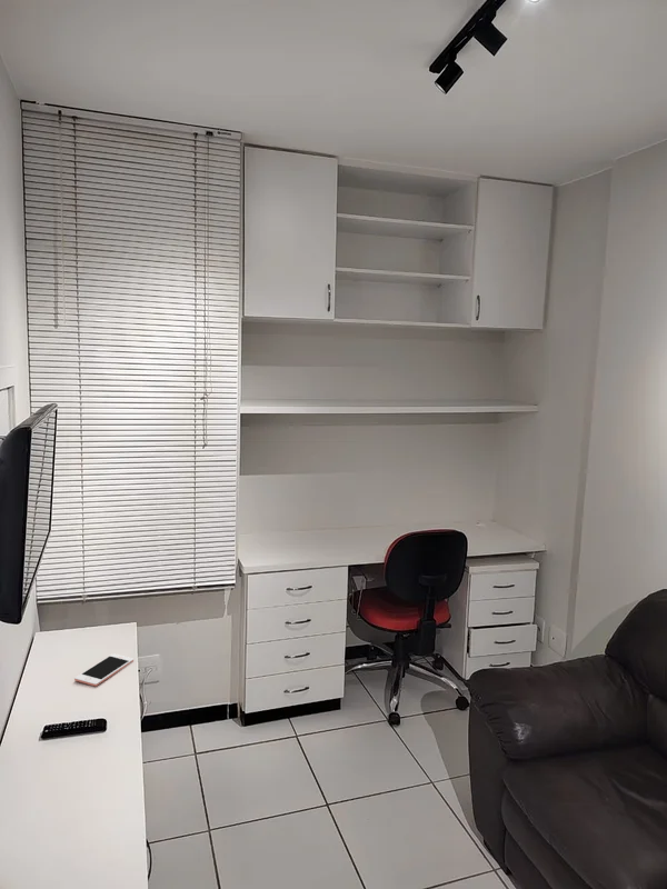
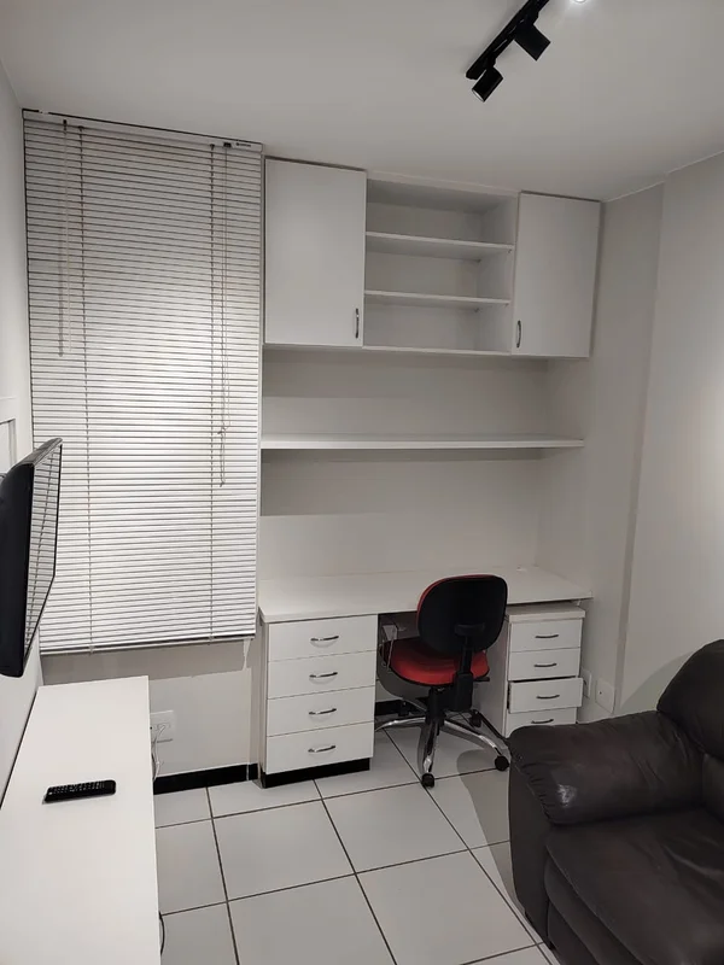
- cell phone (104, 669)
